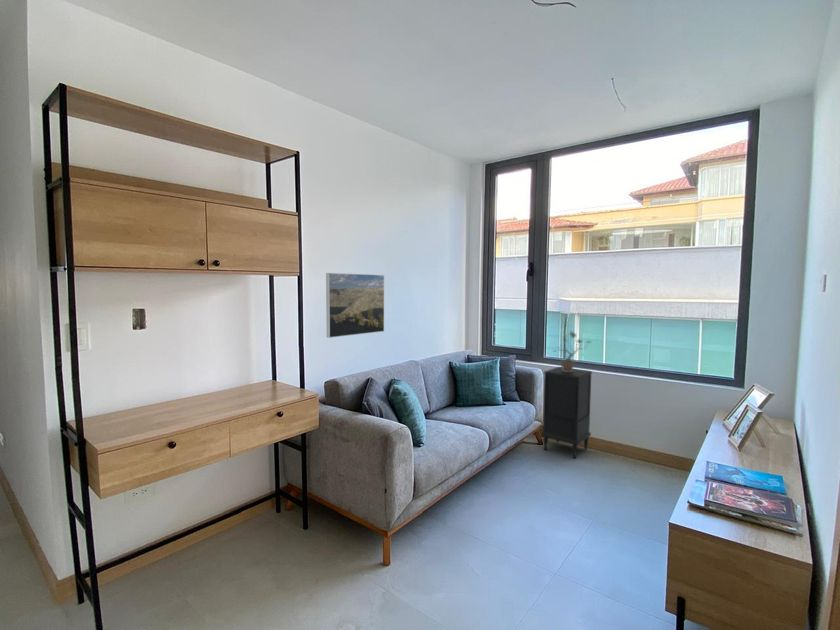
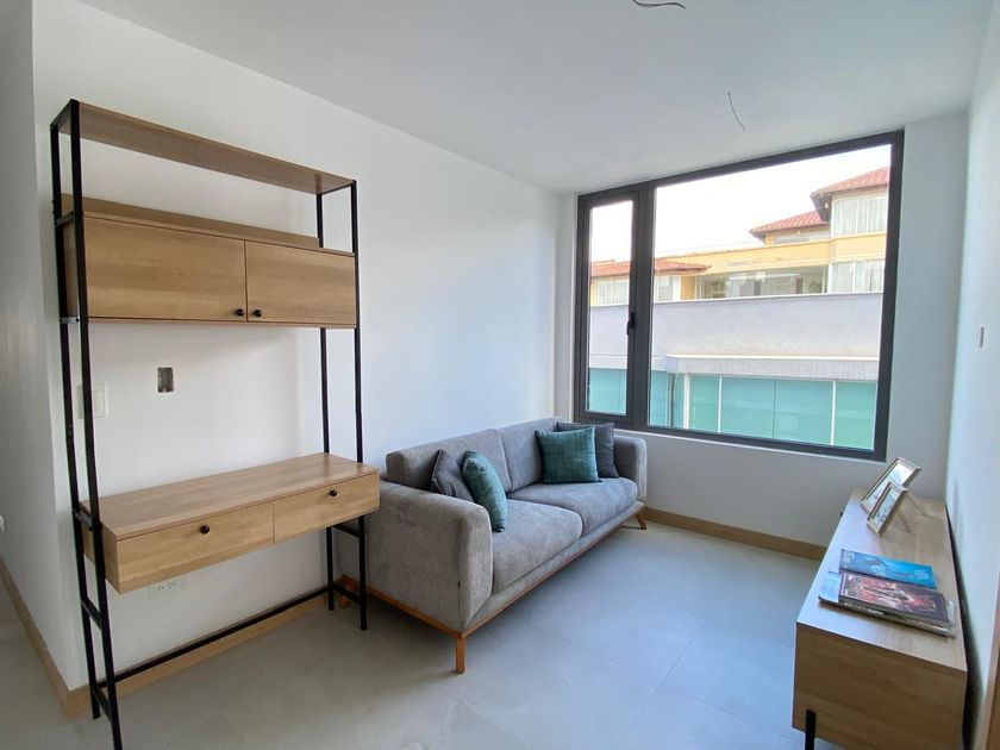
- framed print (357, 304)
- nightstand (566, 410)
- potted plant (569, 352)
